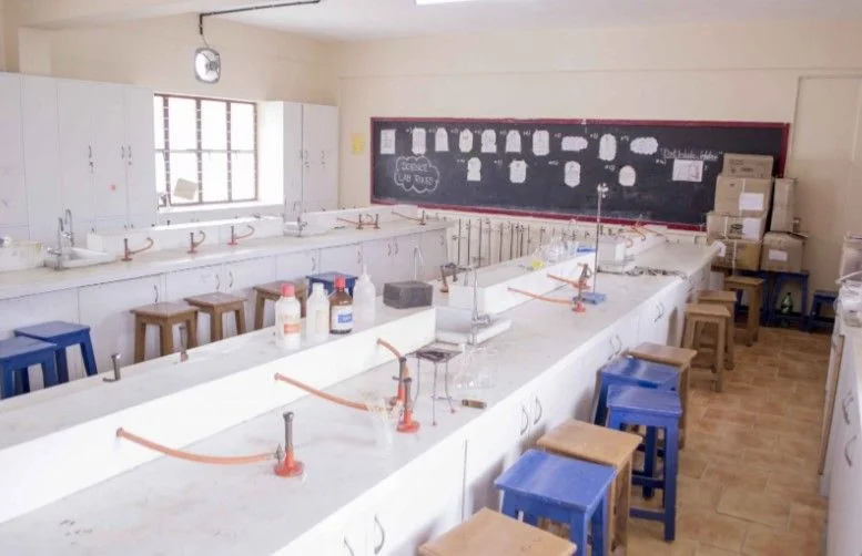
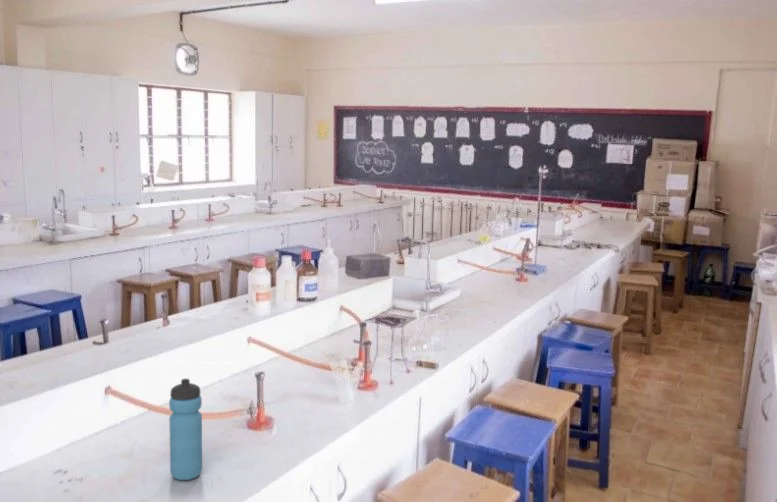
+ water bottle (185, 427)
